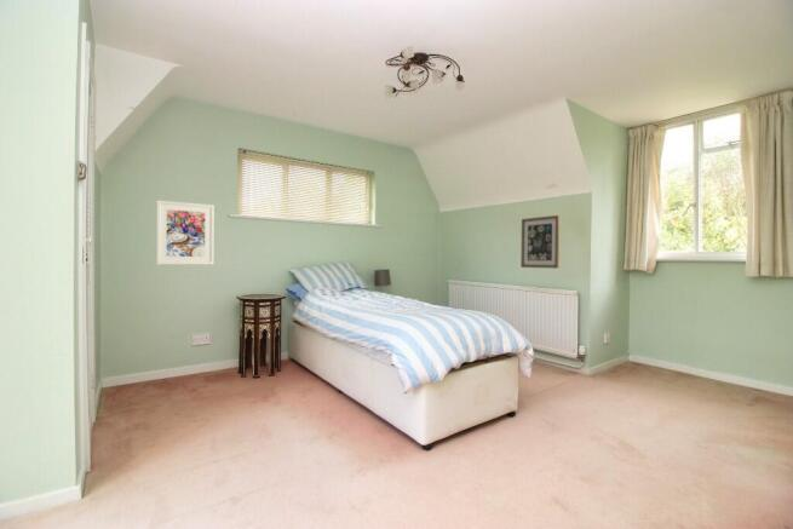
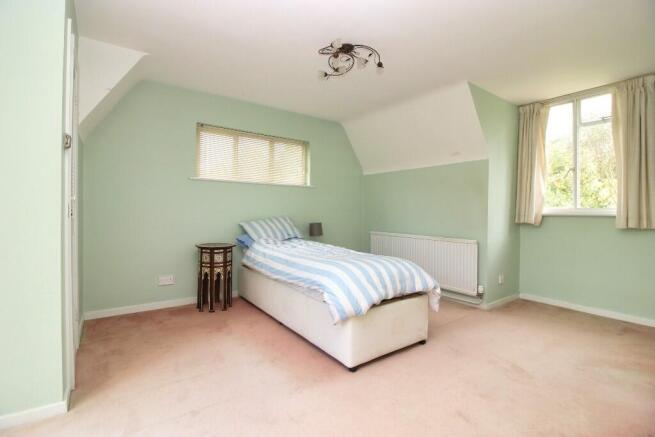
- wall art (539, 242)
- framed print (185, 234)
